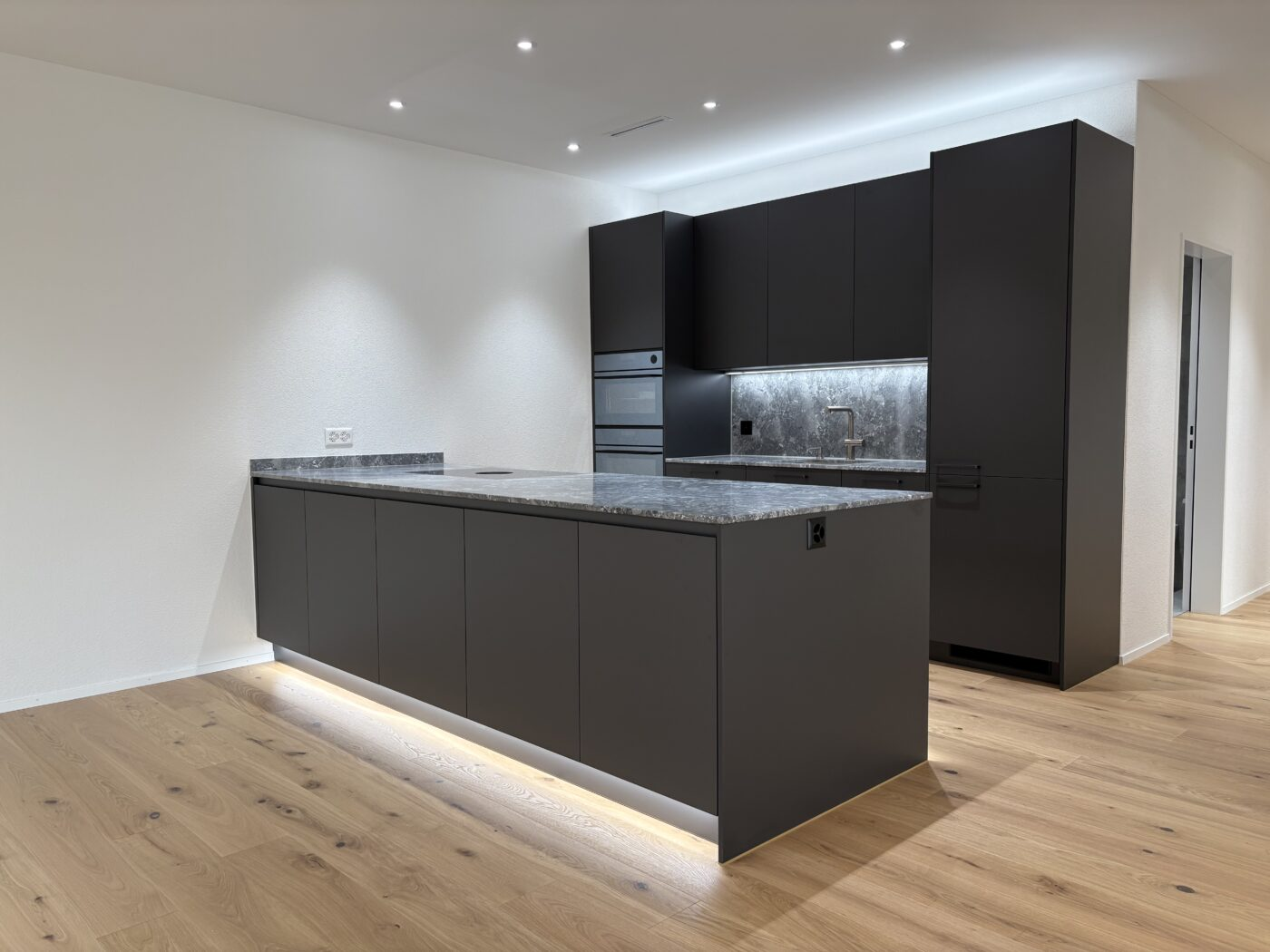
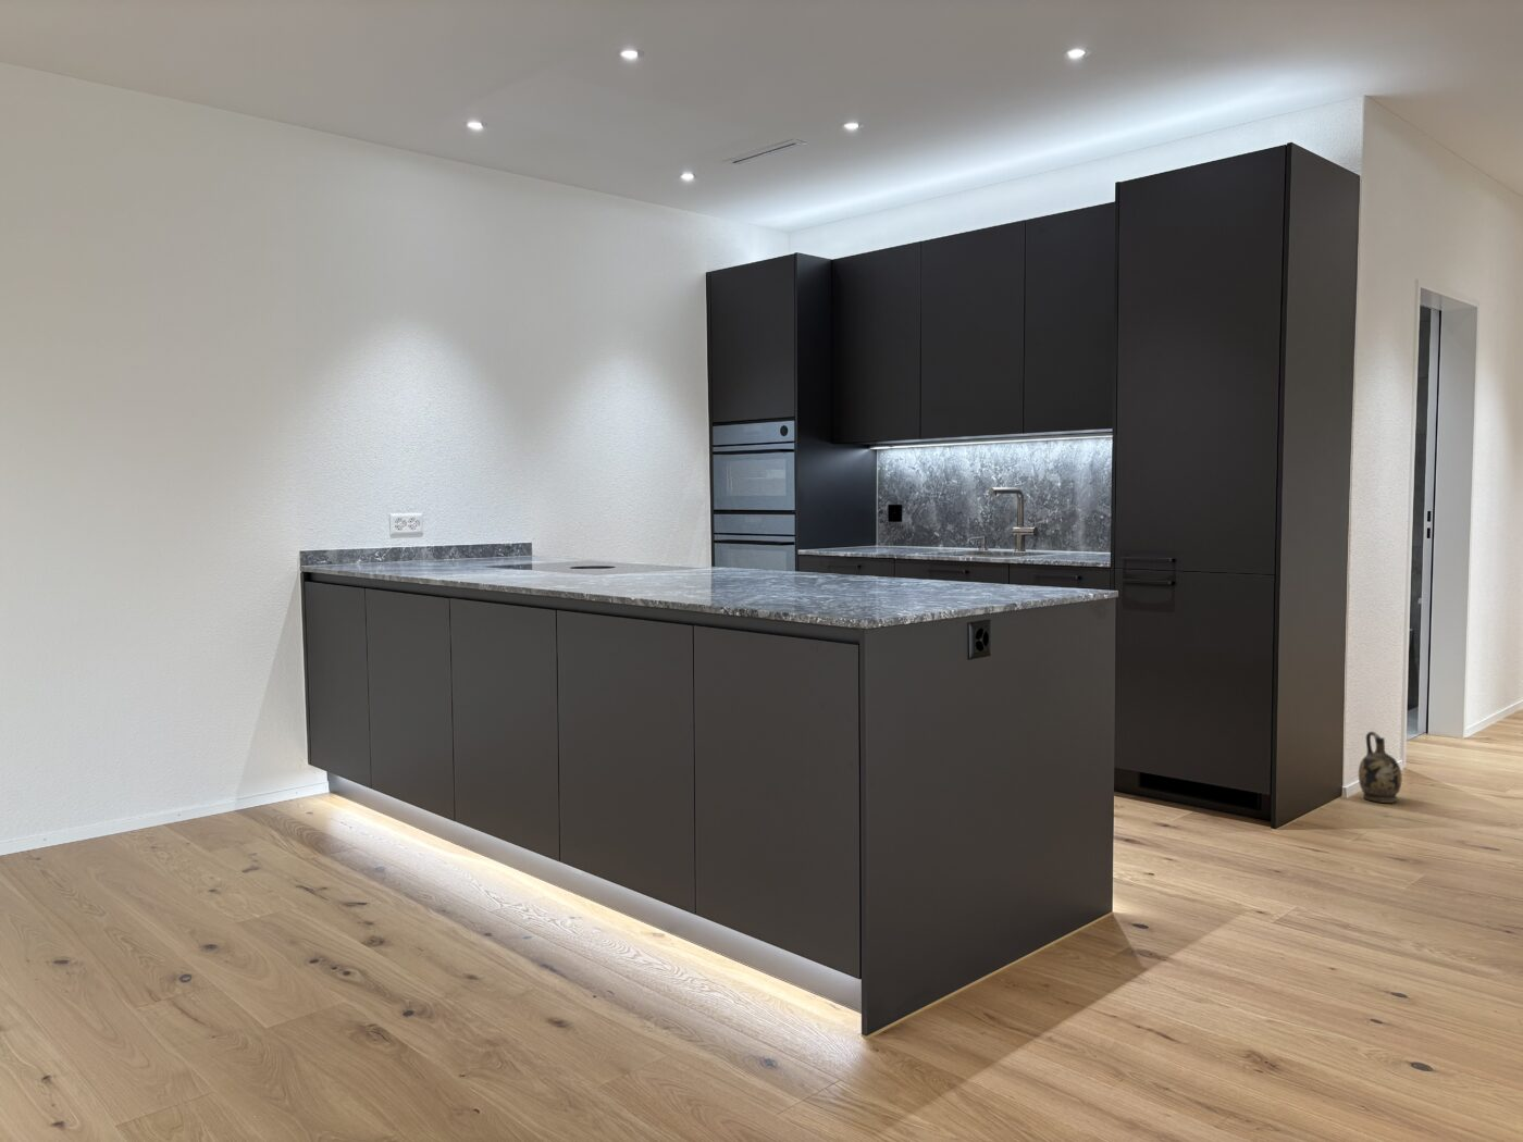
+ ceramic jug (1379, 765)
